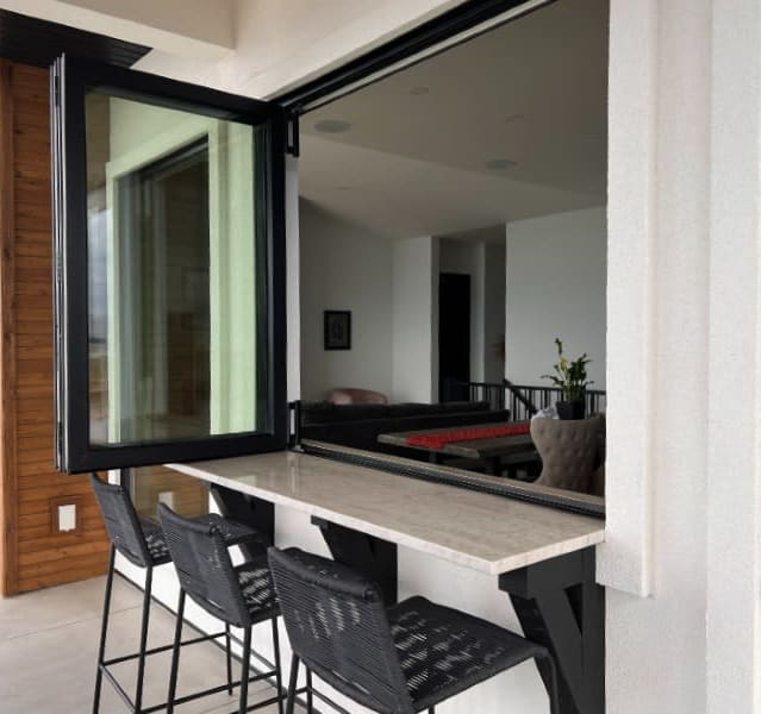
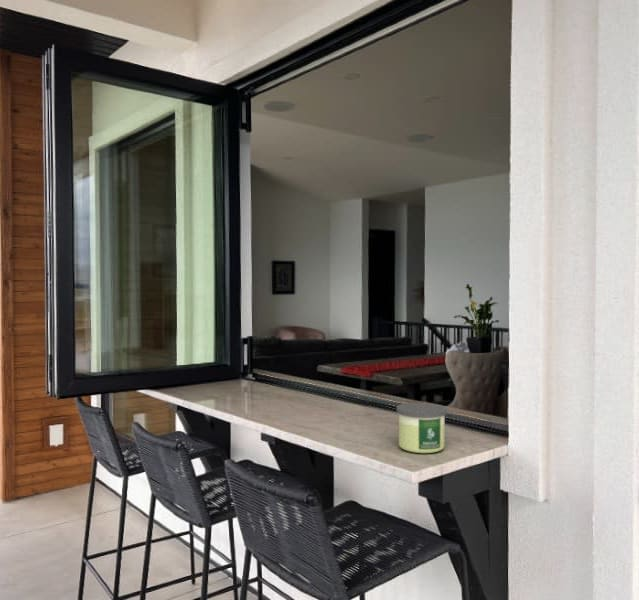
+ candle (421, 427)
